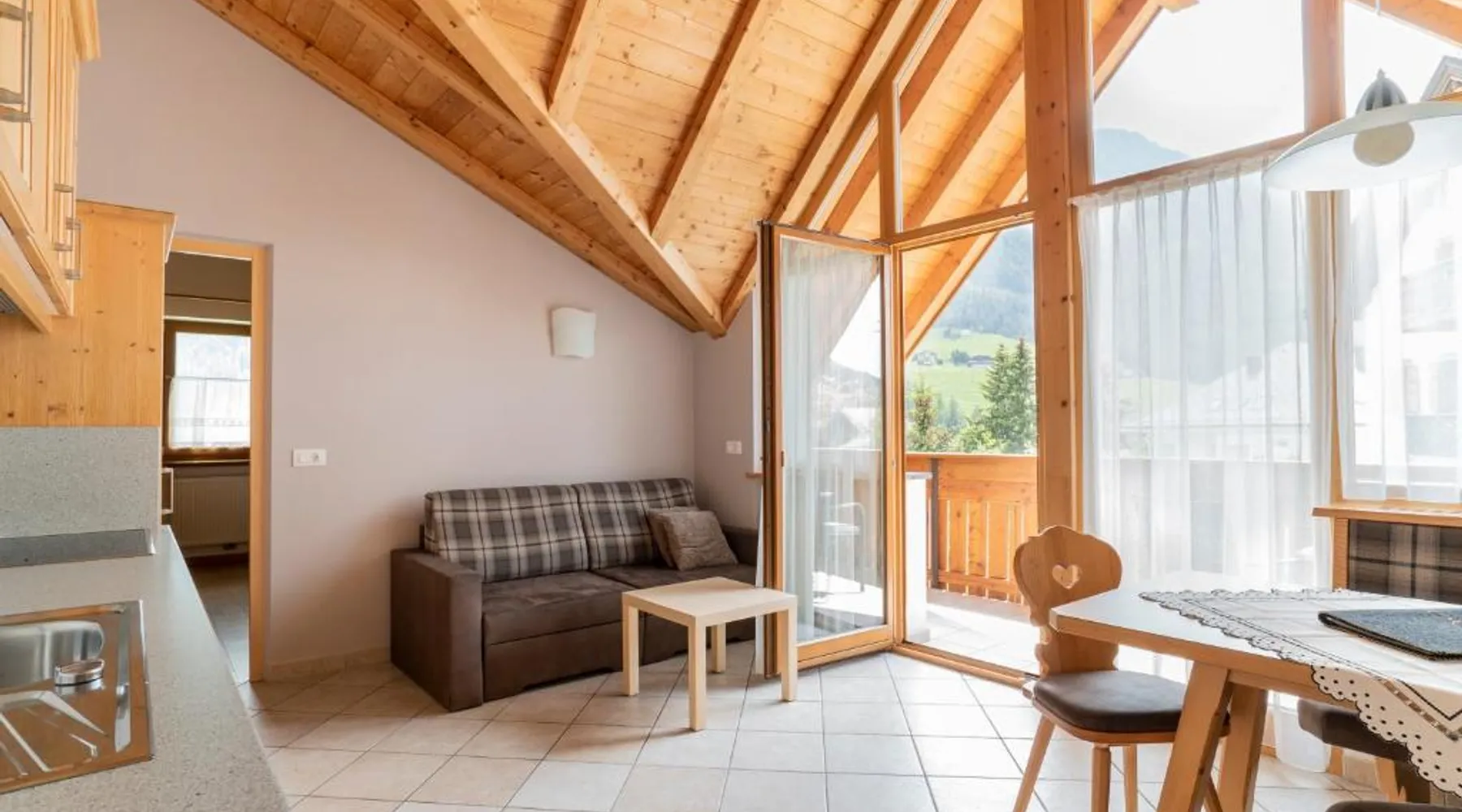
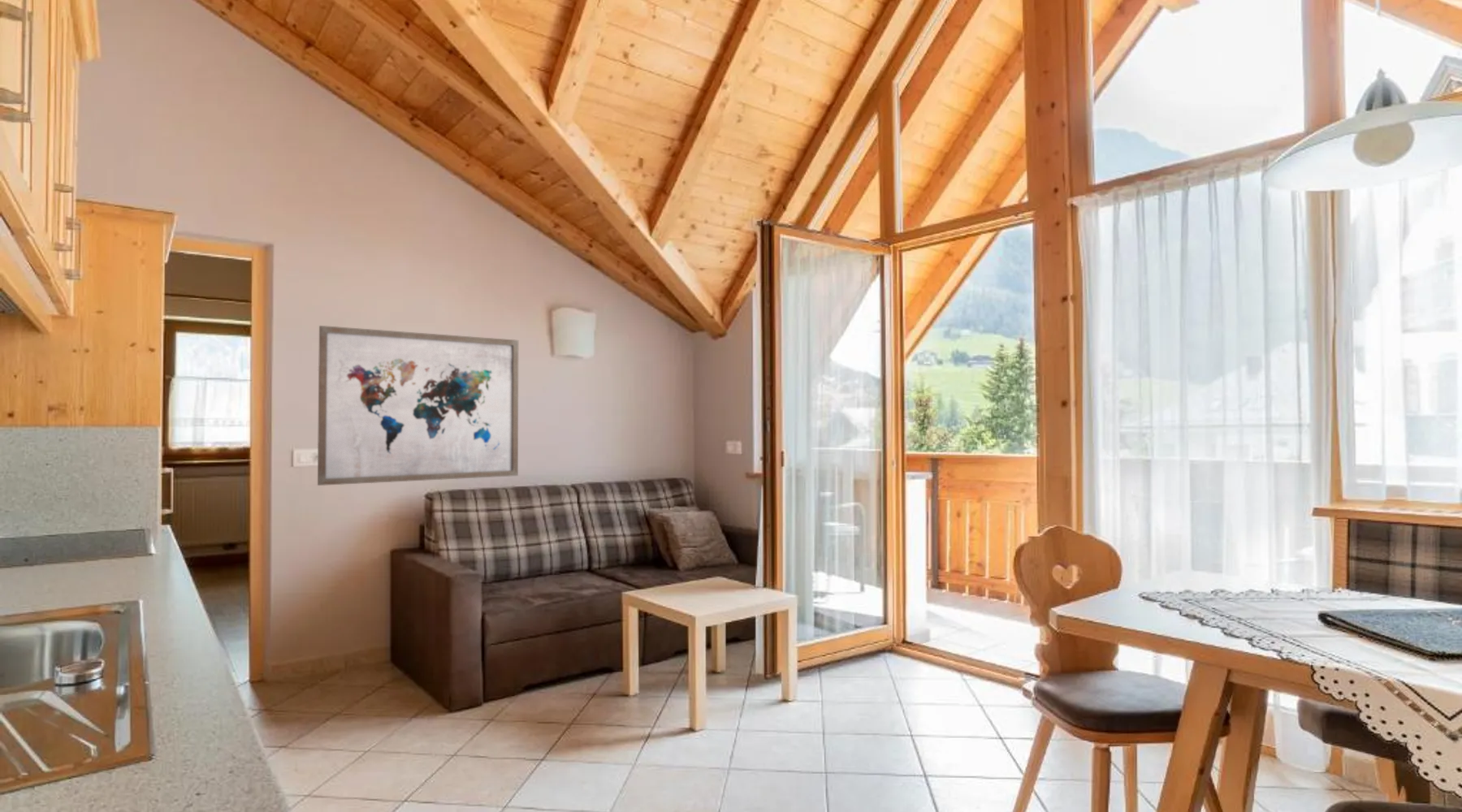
+ wall art (426, 406)
